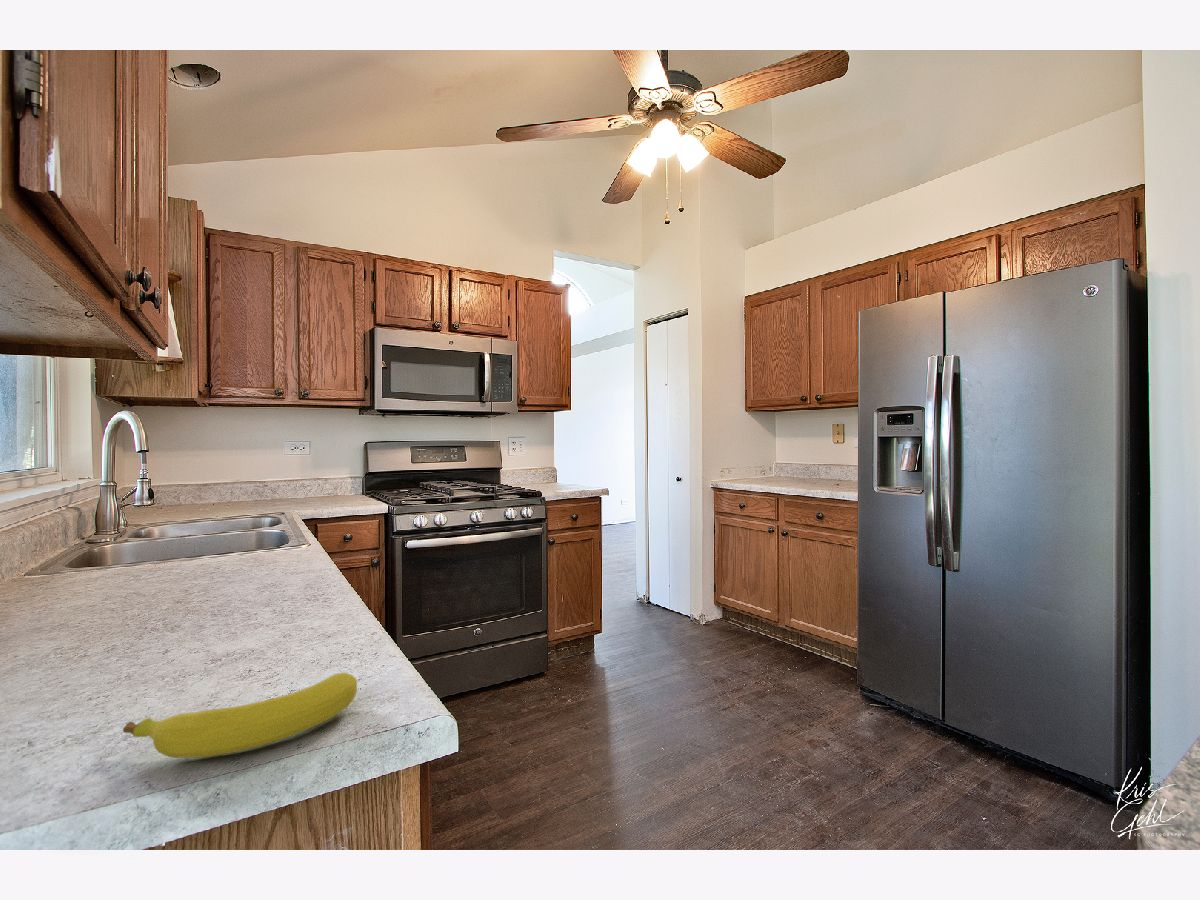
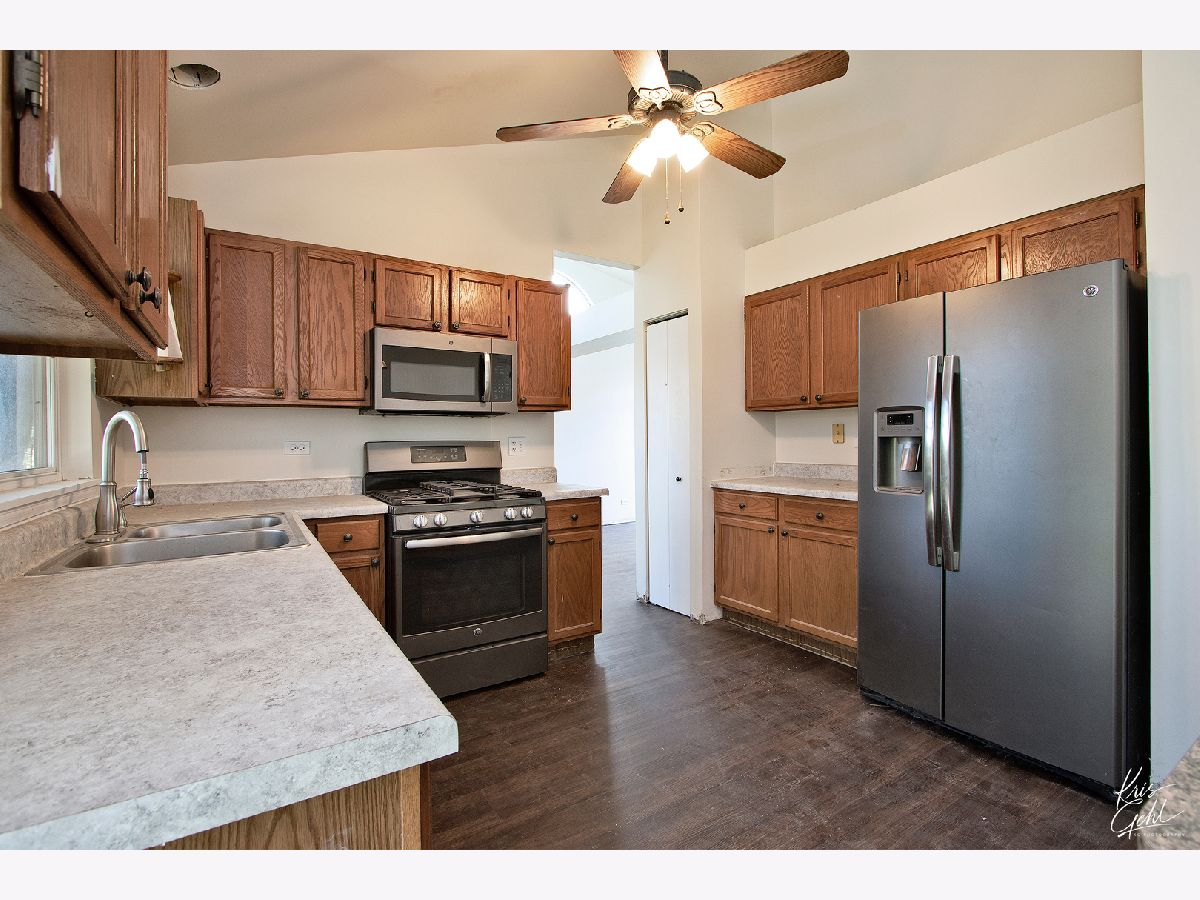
- fruit (258, 708)
